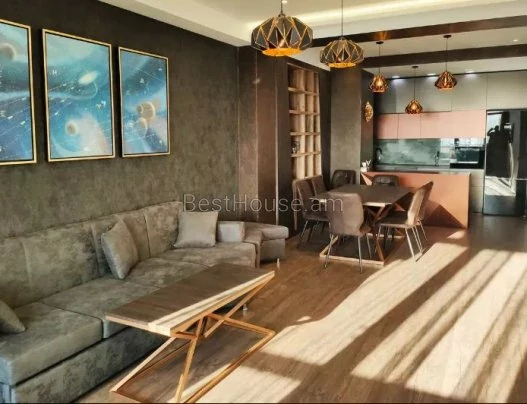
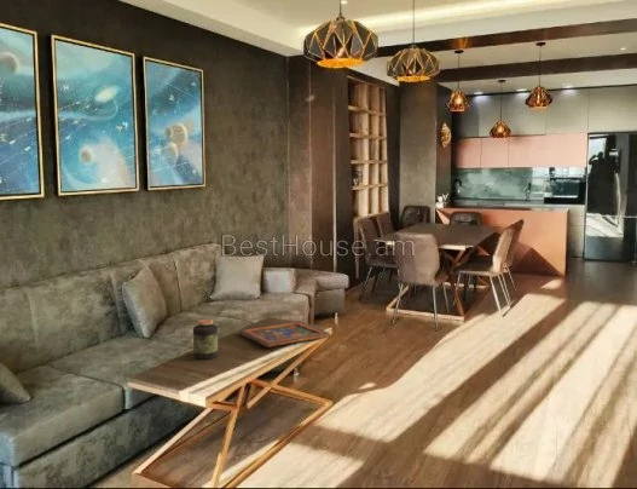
+ jar (205, 338)
+ painted panel (284, 333)
